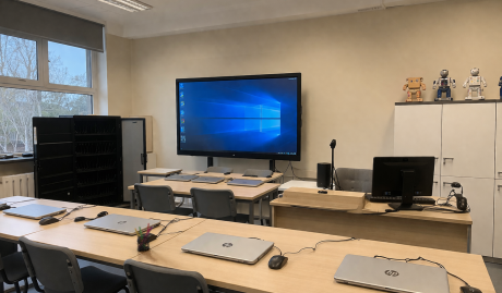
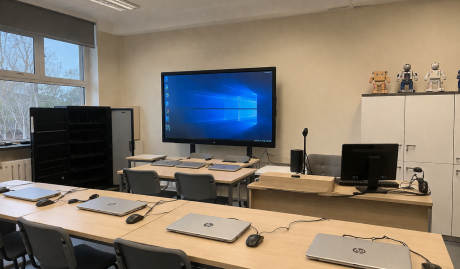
- pen holder (143, 236)
